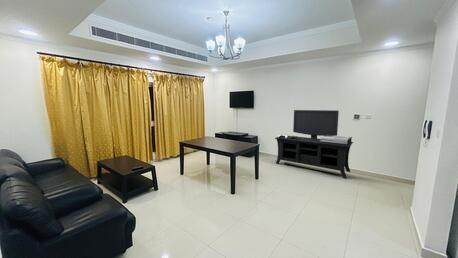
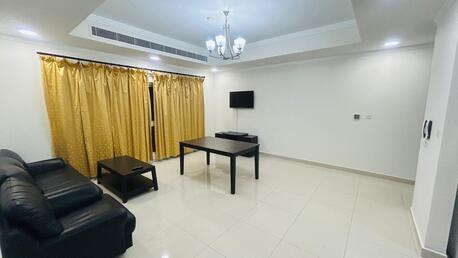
- media console (311, 139)
